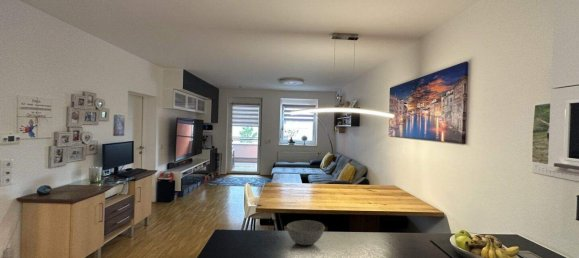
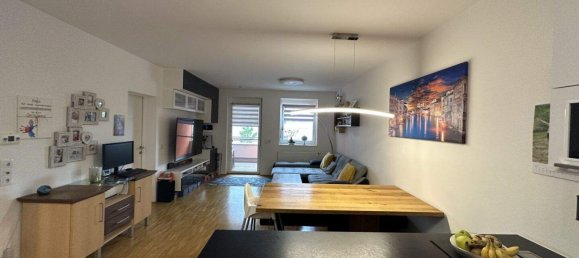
- bowl (305, 234)
